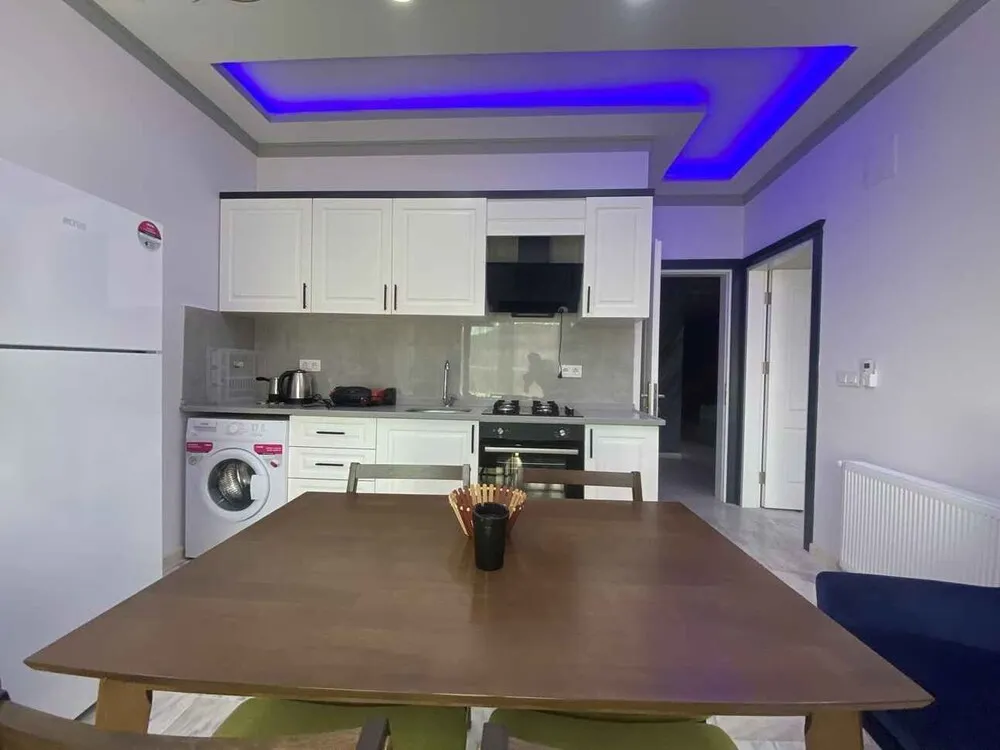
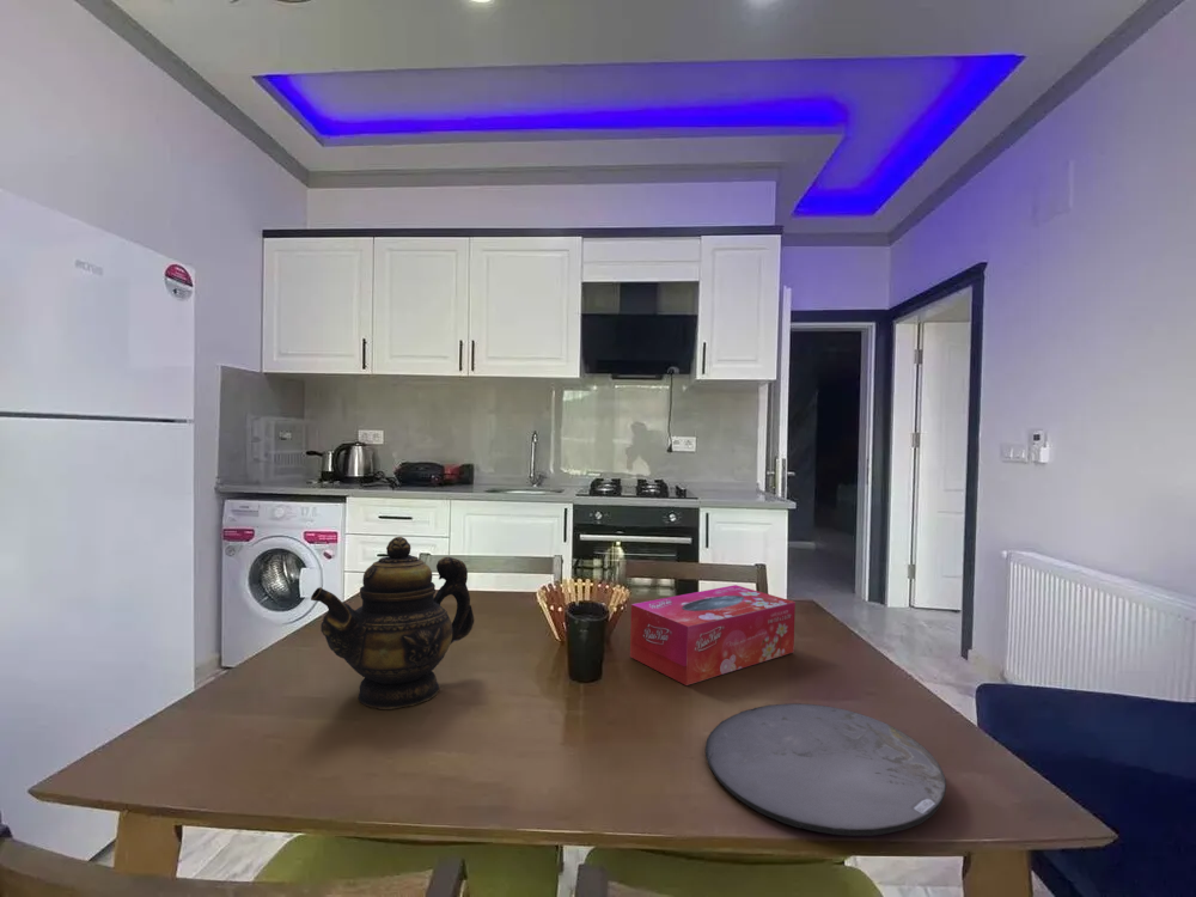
+ plate (817, 757)
+ teapot (401, 612)
+ tissue box (714, 628)
